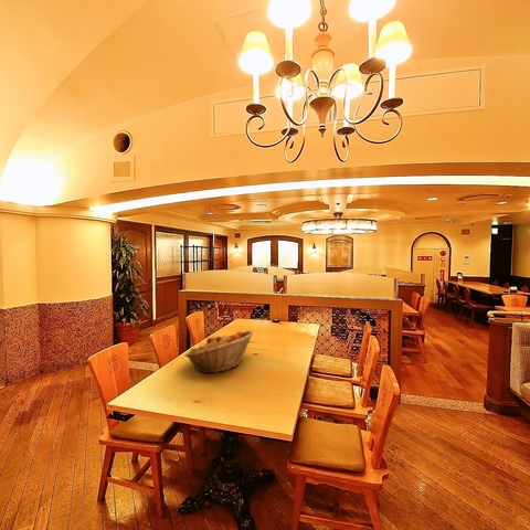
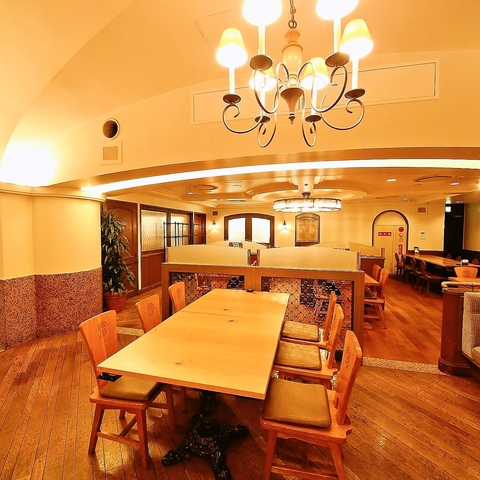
- fruit basket (221, 348)
